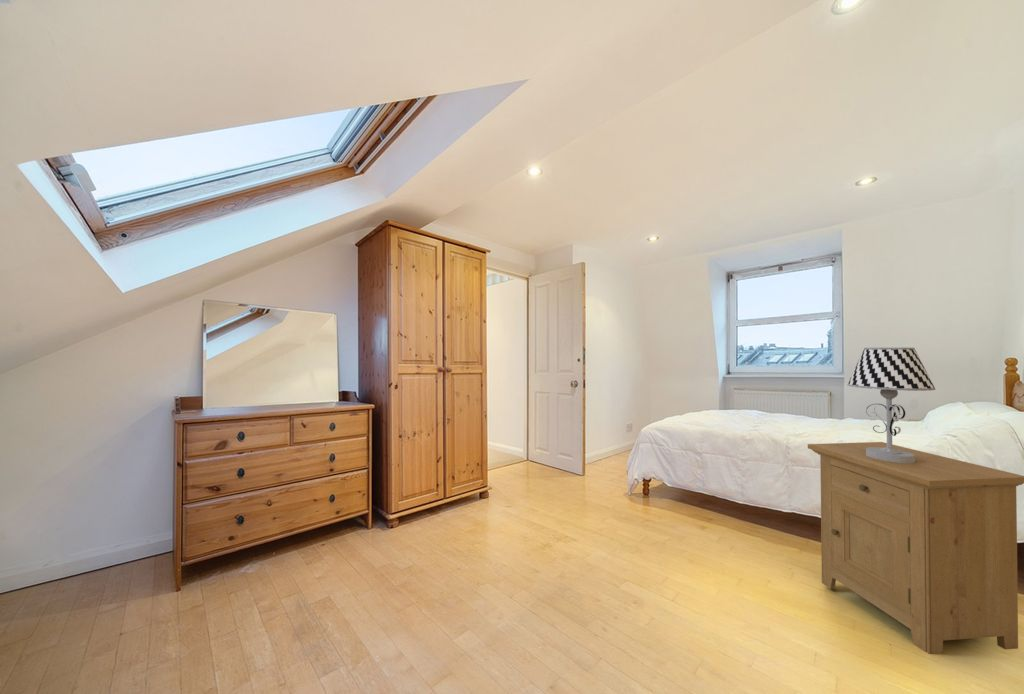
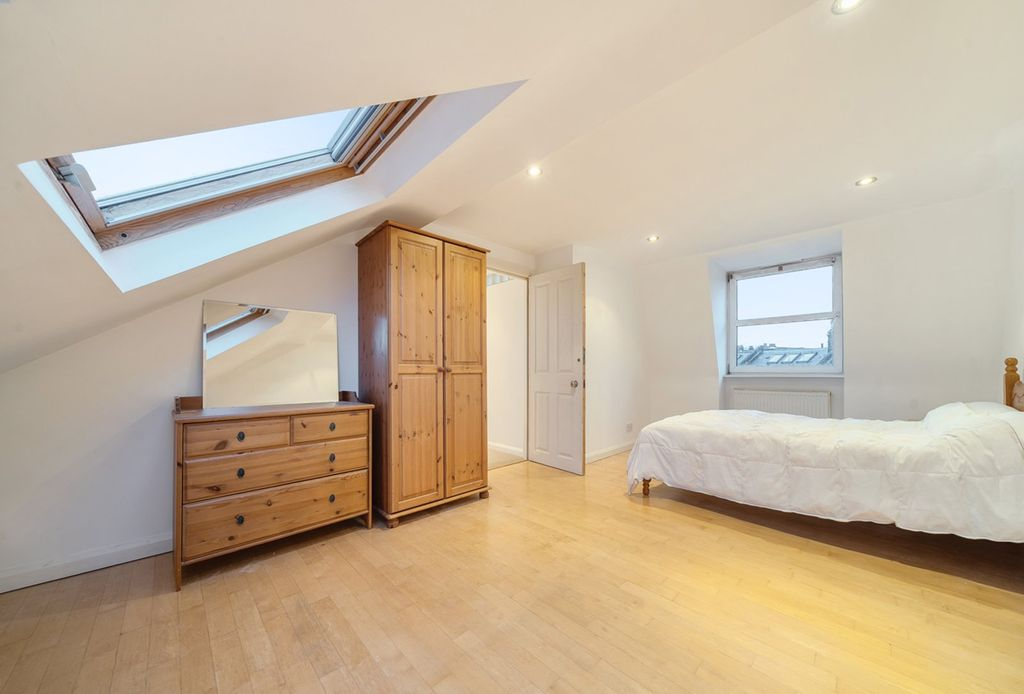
- table lamp (889, 402)
- nightstand (902, 535)
